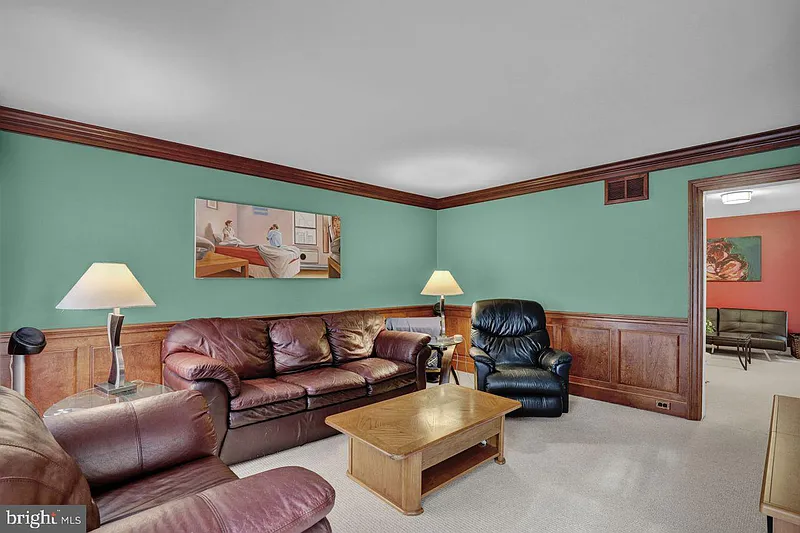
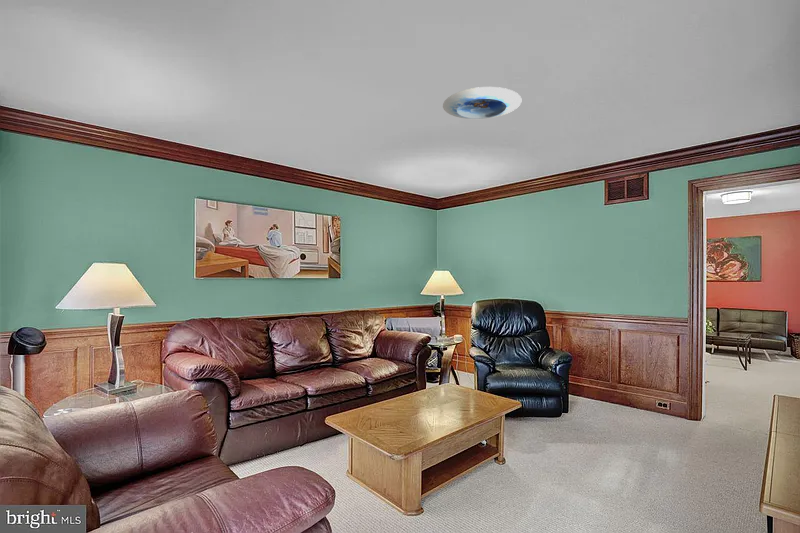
+ dome light (481, 102)
